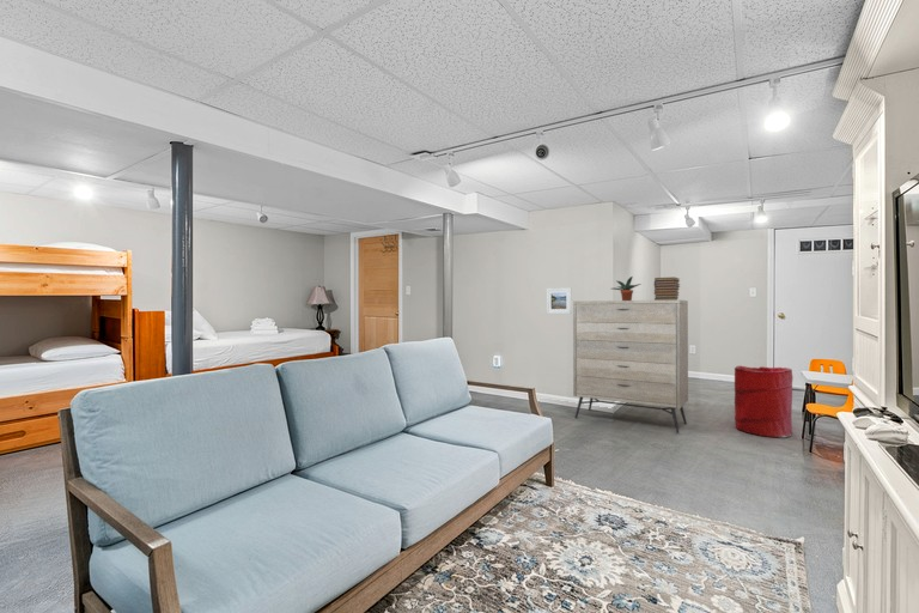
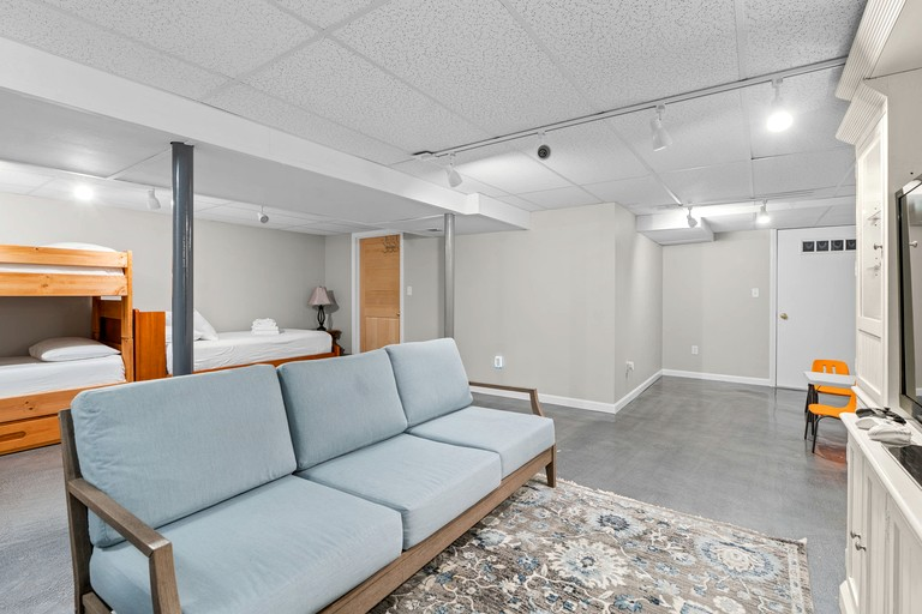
- book stack (667, 289)
- laundry hamper (762, 397)
- dresser (628, 360)
- potted plant (626, 289)
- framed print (559, 301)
